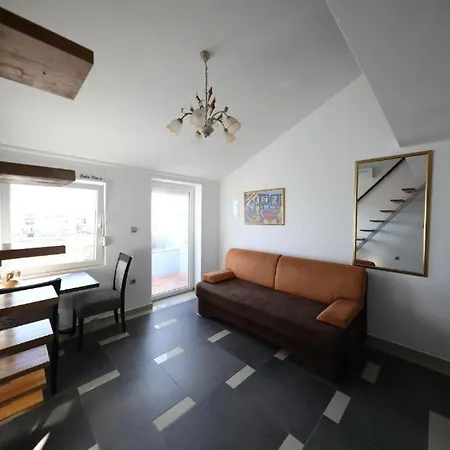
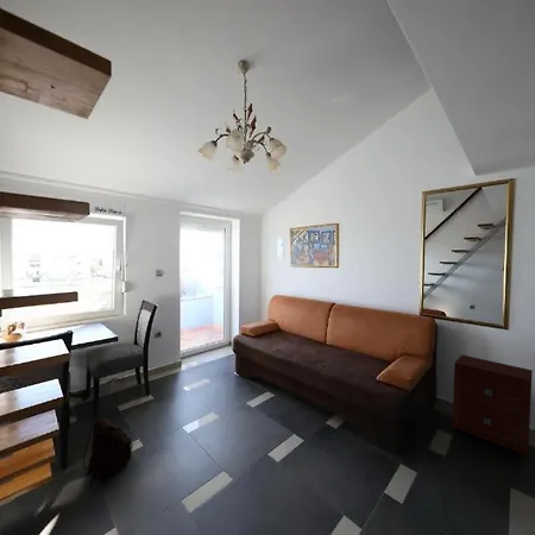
+ backpack (108, 440)
+ nightstand (490, 399)
